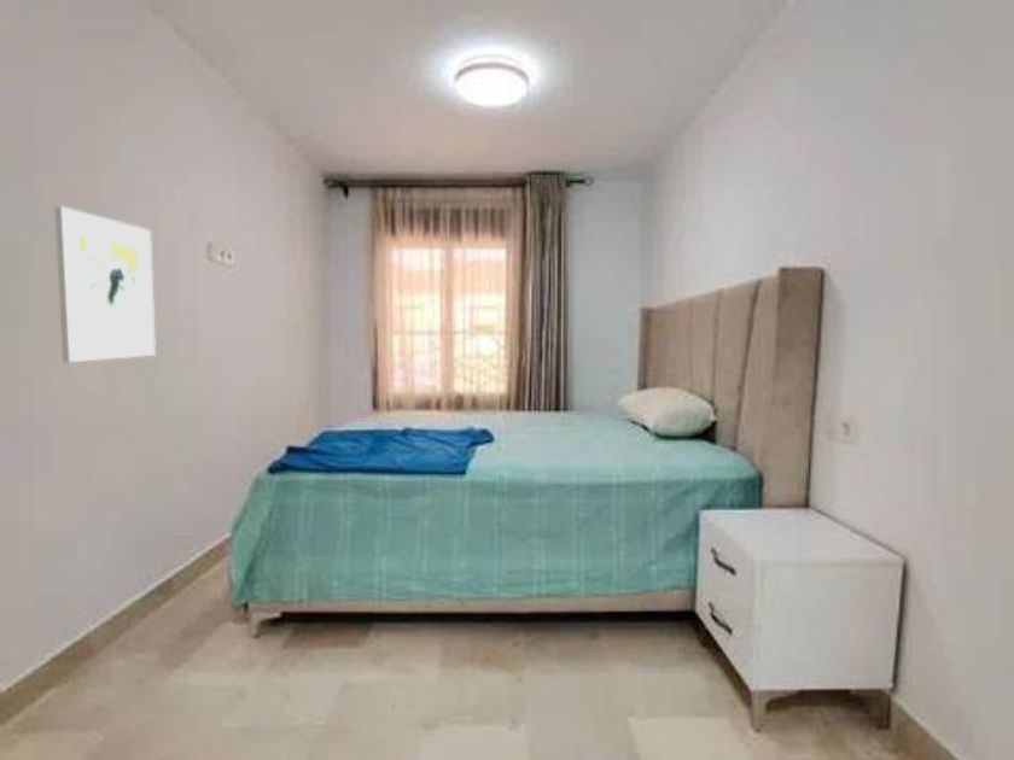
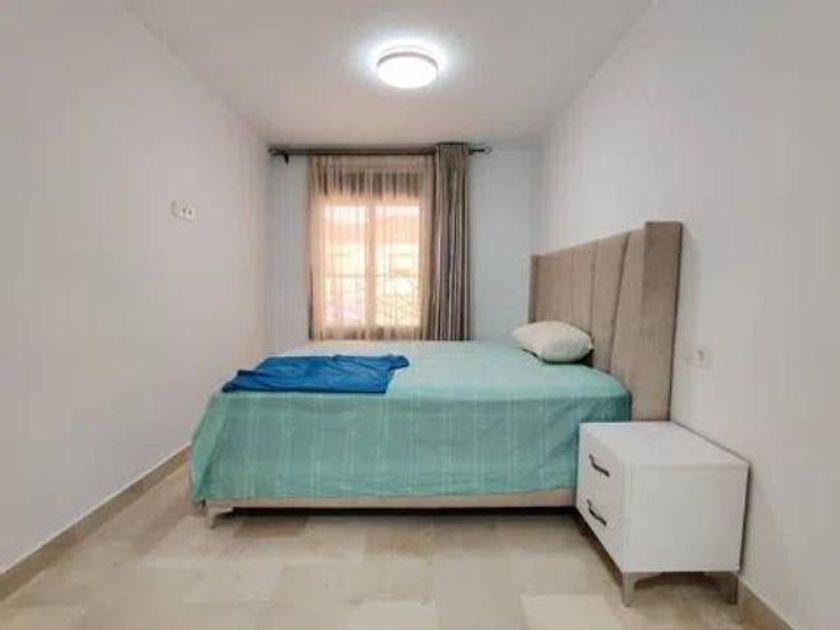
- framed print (111, 290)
